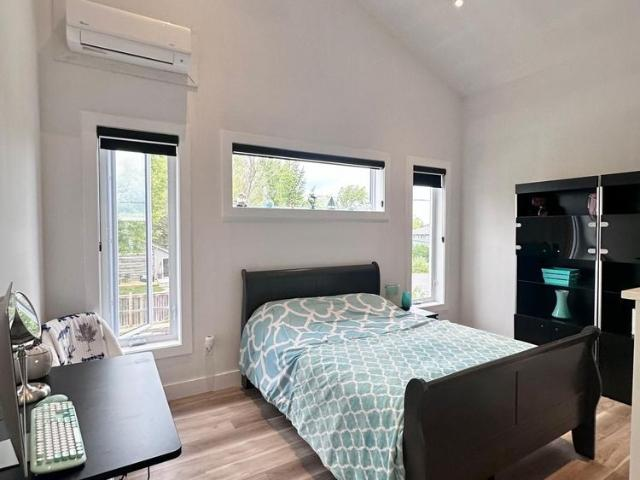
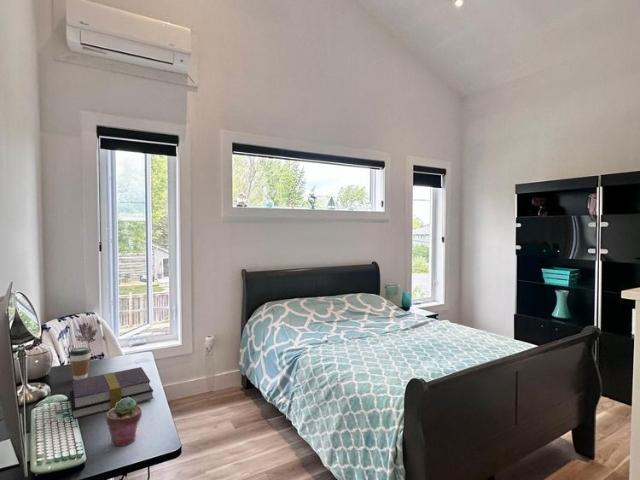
+ book (111, 389)
+ coffee cup (80, 363)
+ potted succulent (124, 419)
